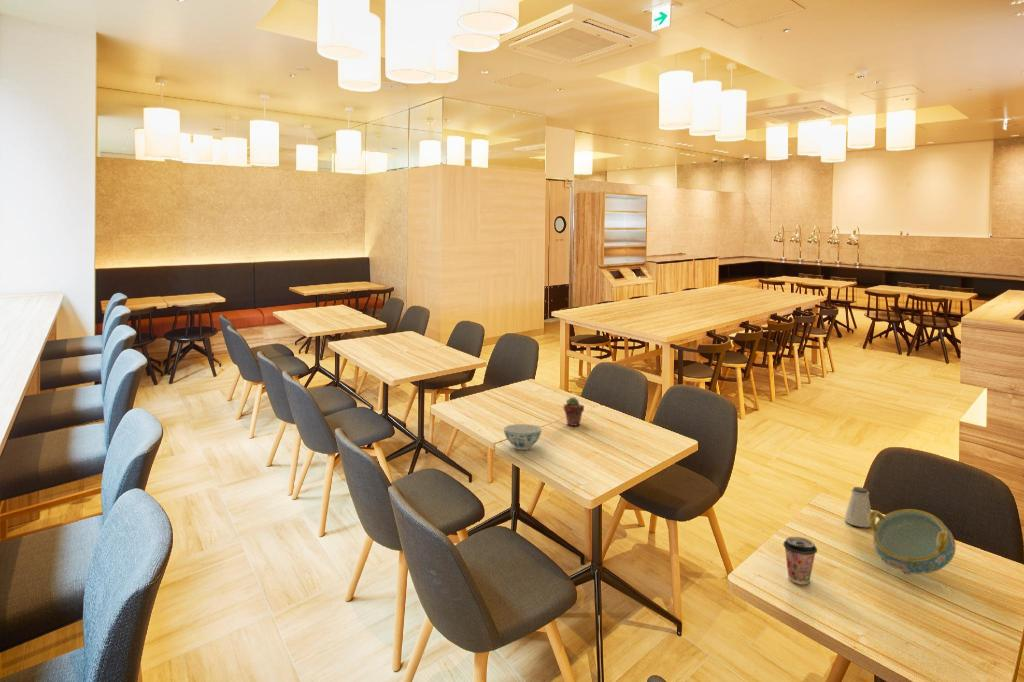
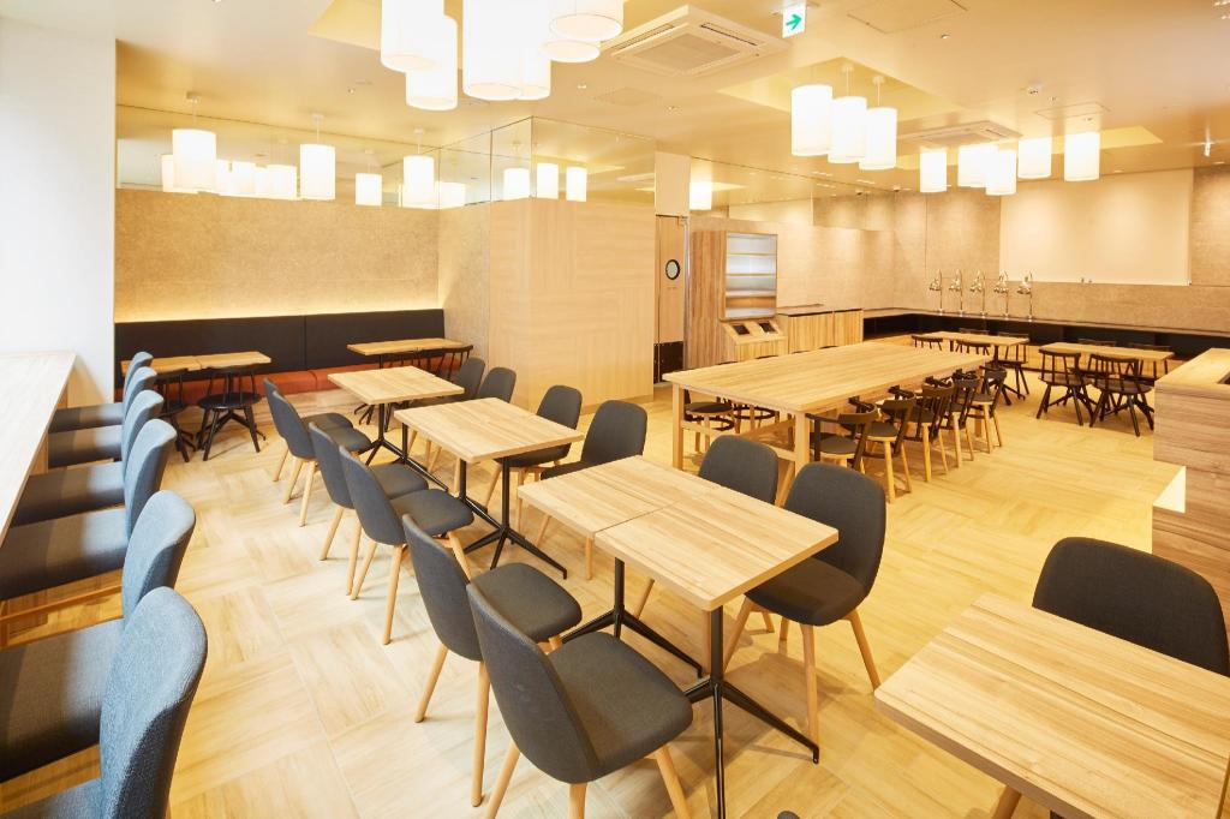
- saltshaker (859, 505)
- potted succulent (573, 410)
- chinaware (522, 437)
- decorative bowl (910, 542)
- coffee cup (799, 560)
